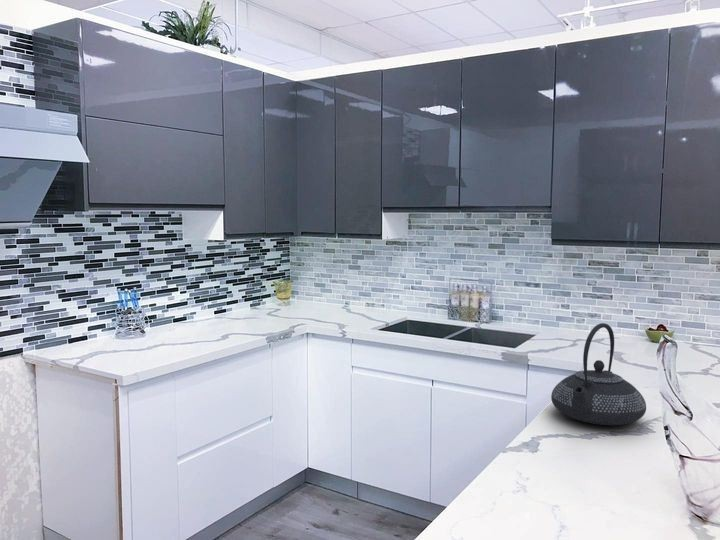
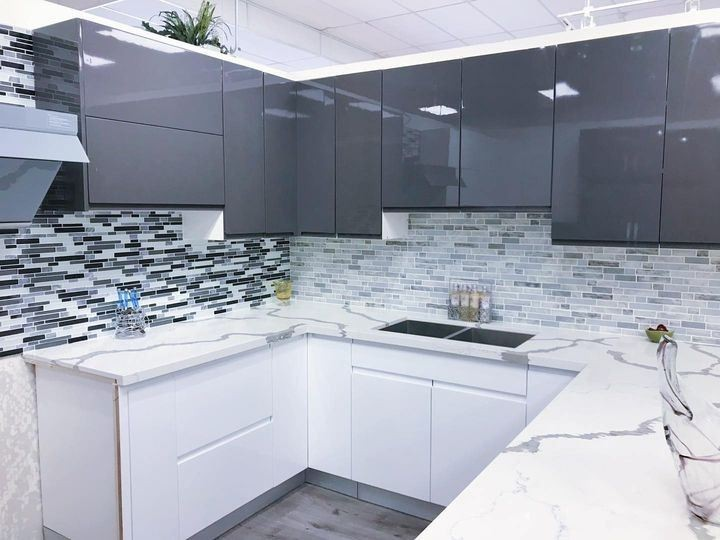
- teapot (596, 372)
